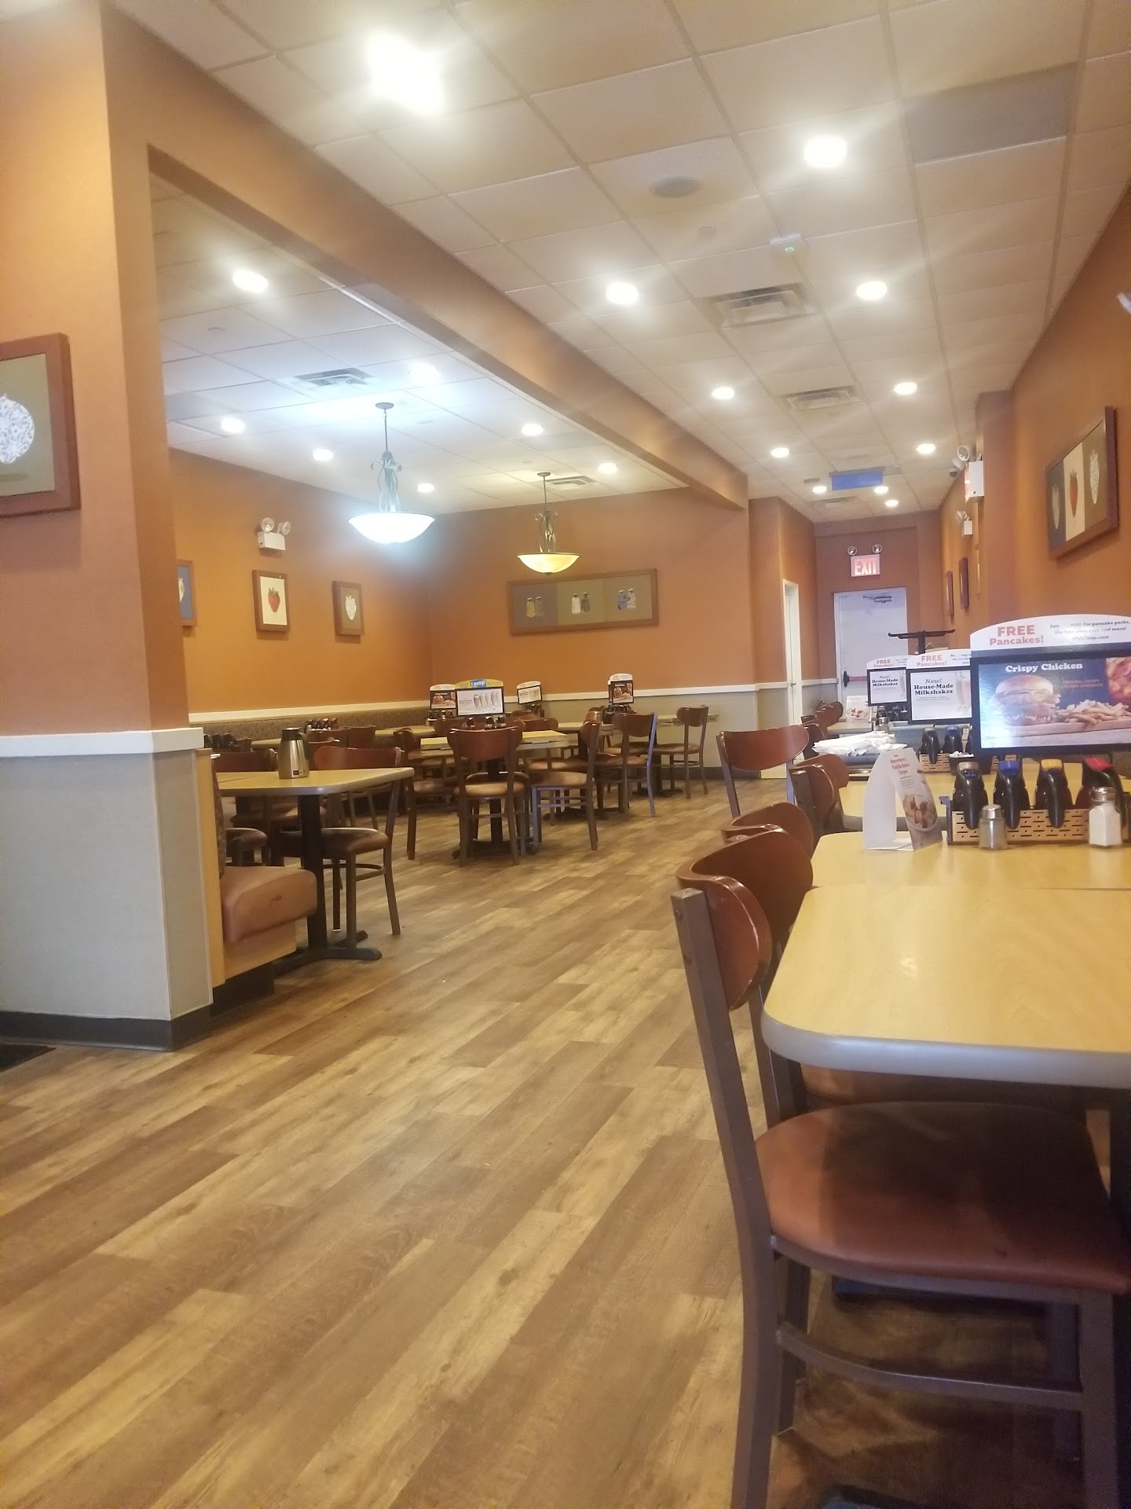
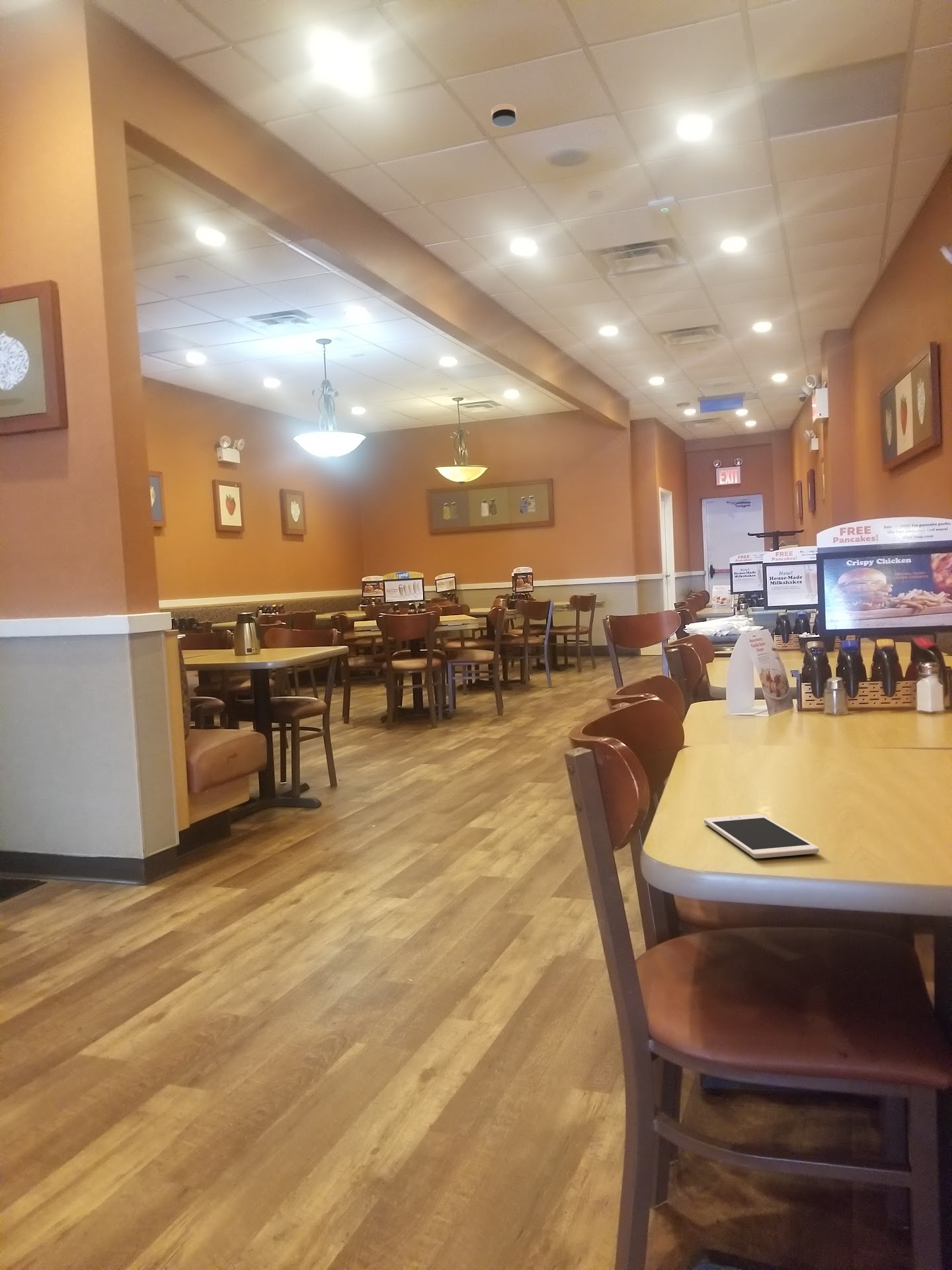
+ cell phone (758, 834)
+ smoke detector (504, 115)
